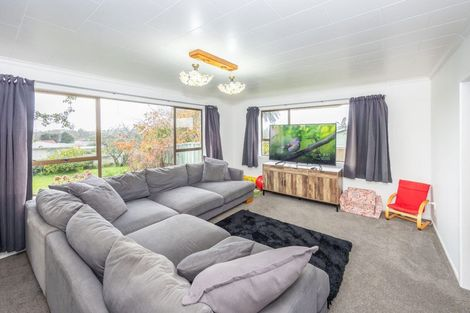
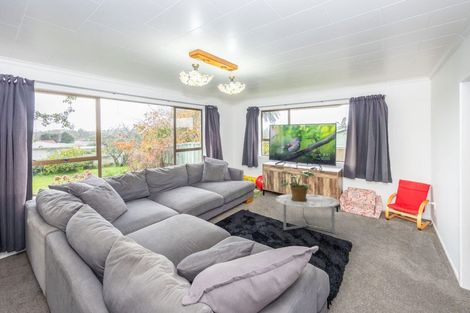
+ coffee table (303, 213)
+ potted plant (297, 185)
